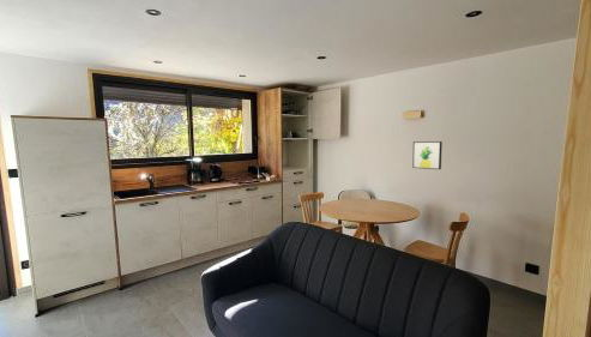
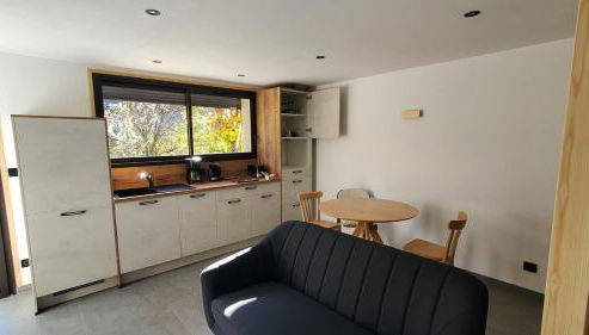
- wall art (427, 155)
